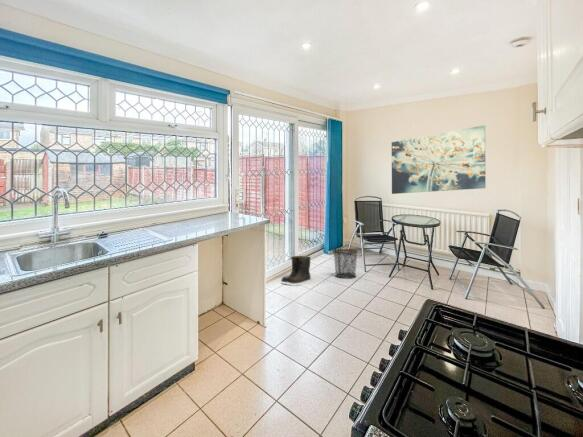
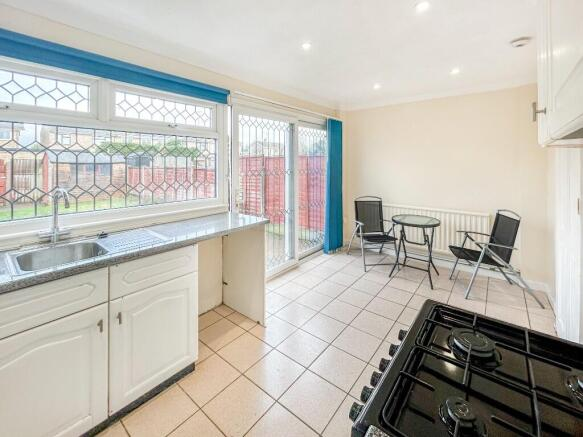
- wall art (434, 163)
- boots (296, 269)
- waste bin (345, 263)
